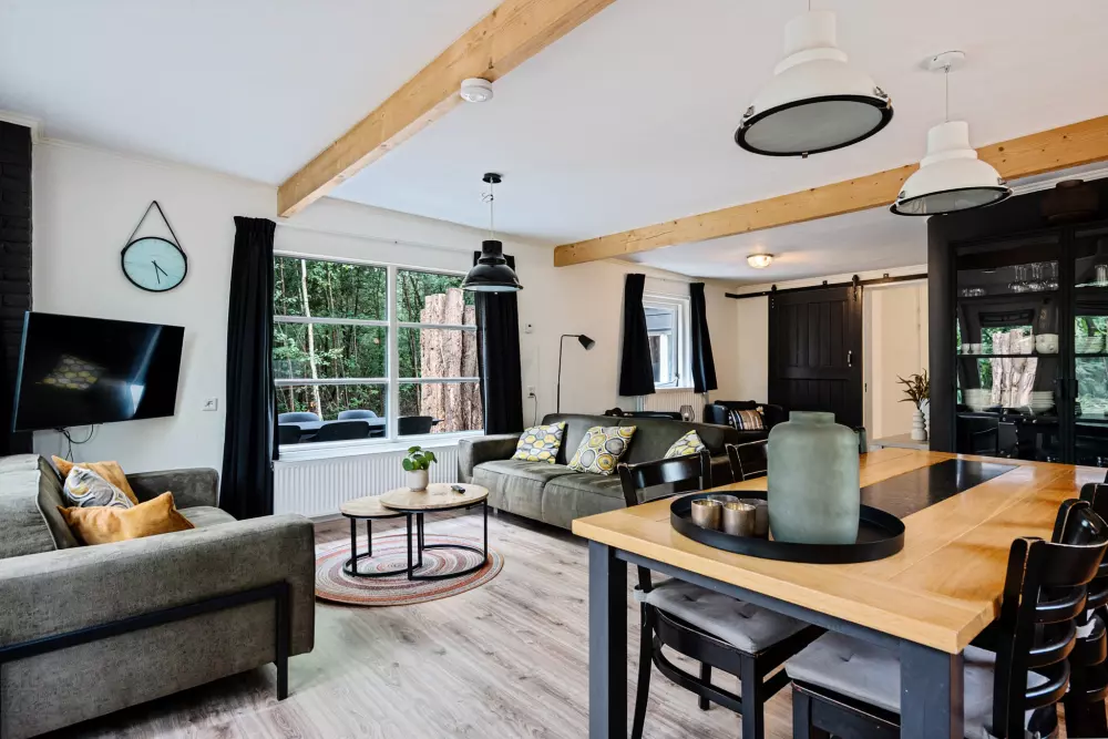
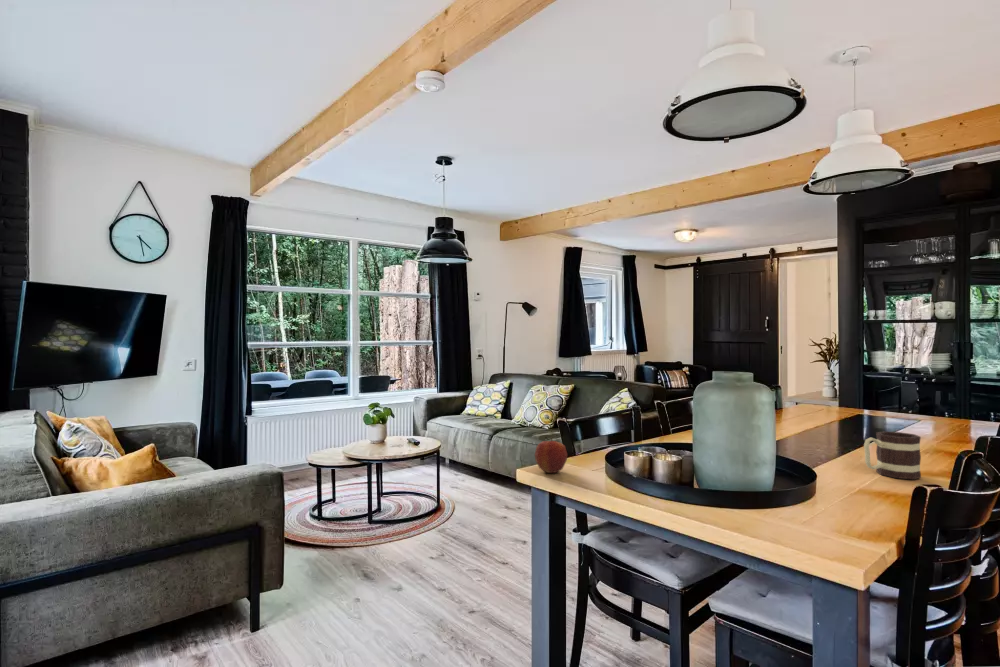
+ apple (550, 455)
+ mug (890, 454)
